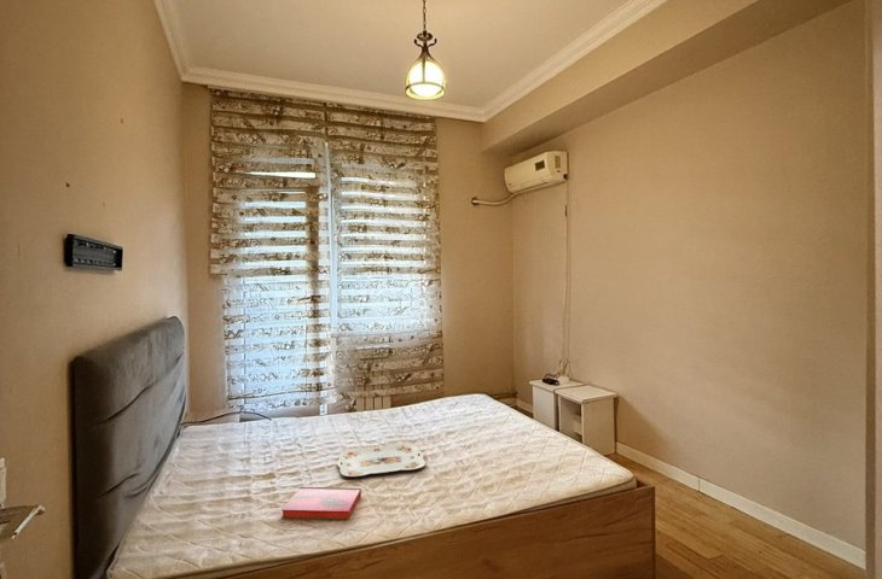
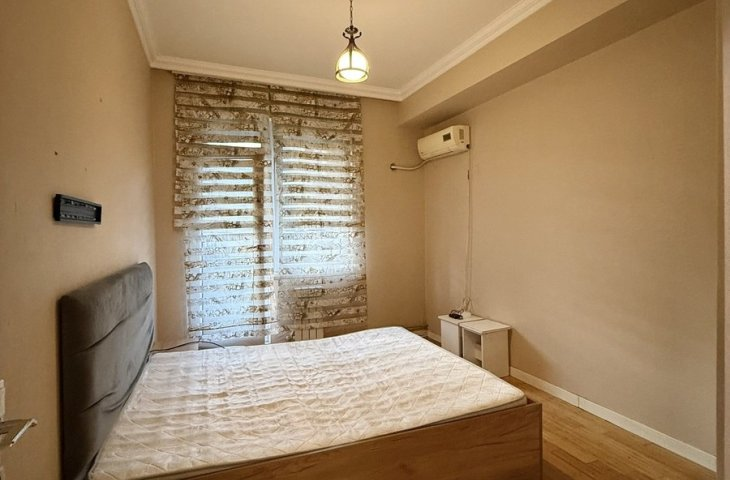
- hardback book (323, 502)
- serving tray (381, 460)
